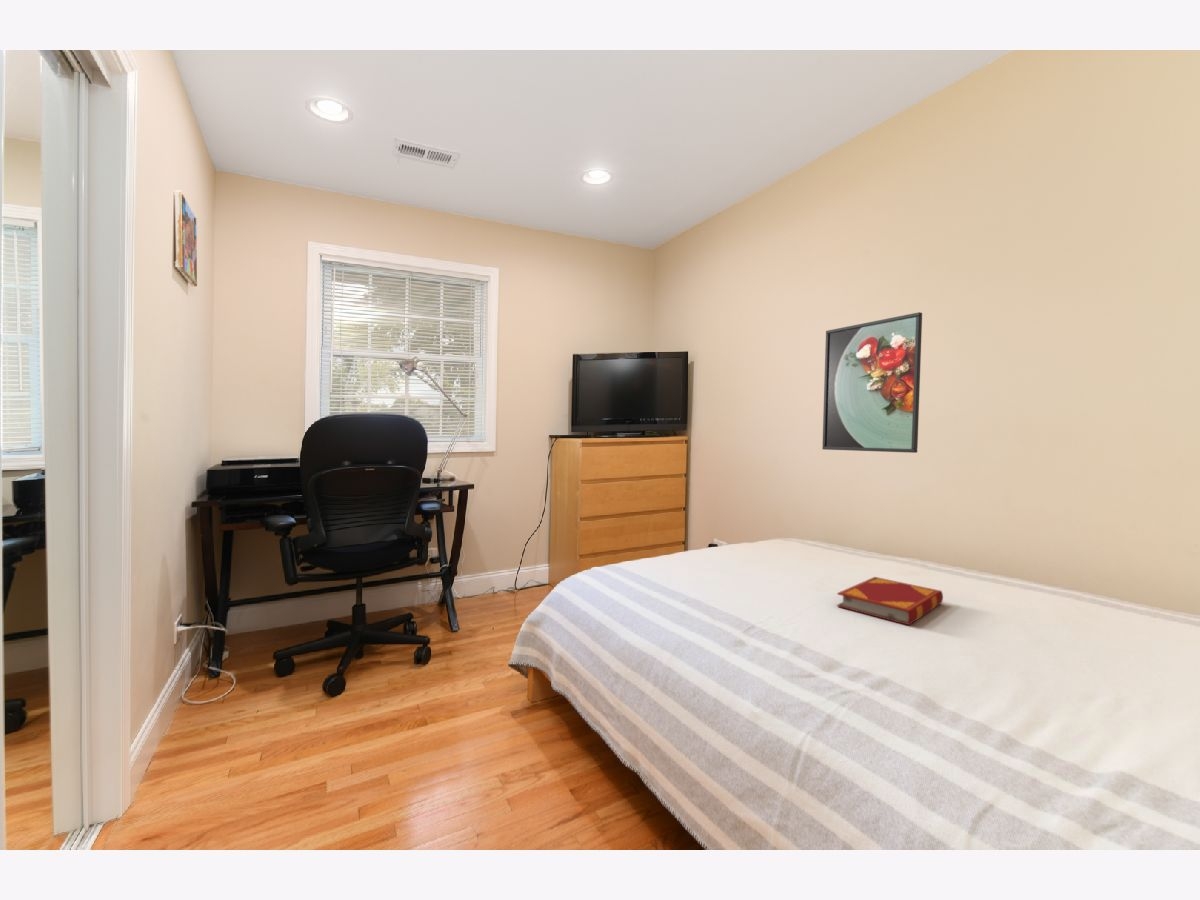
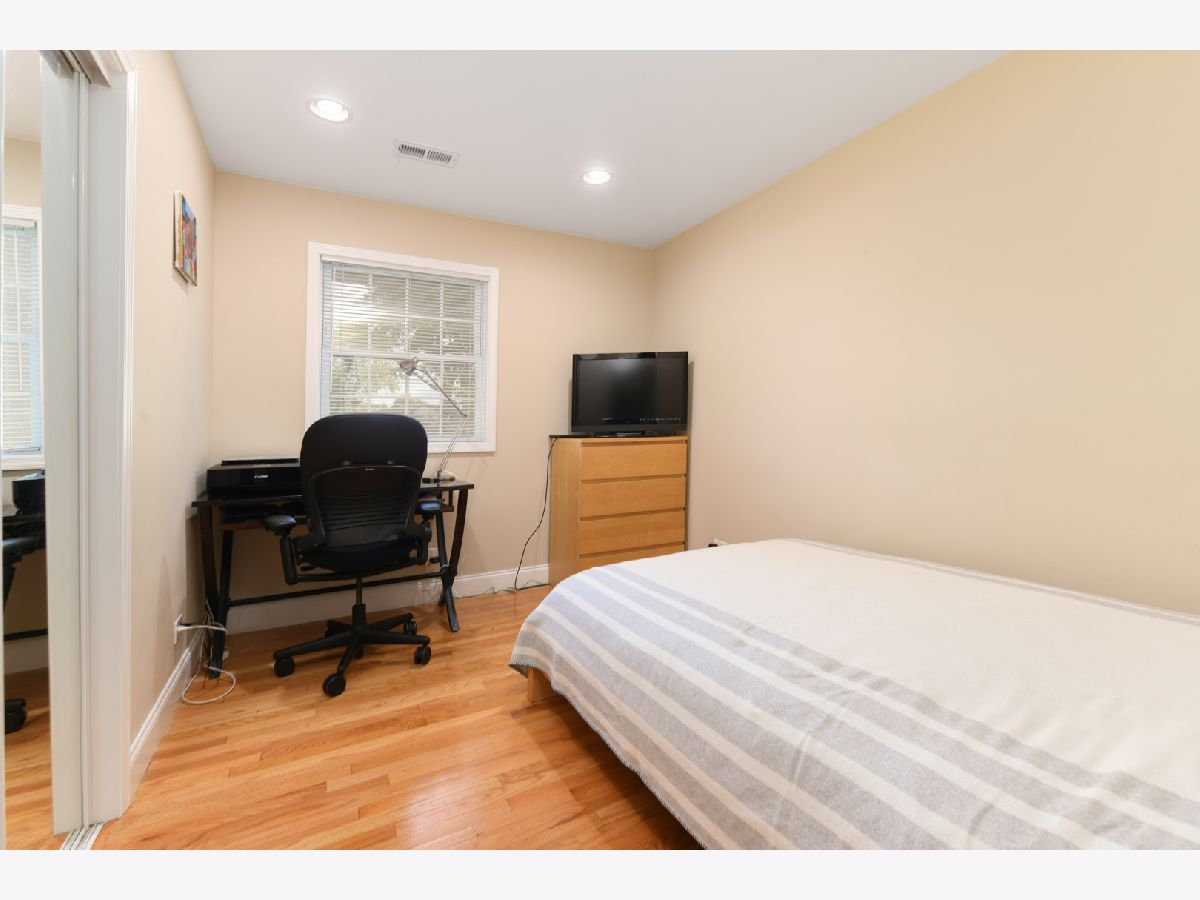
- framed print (868, 386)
- hardback book (890, 598)
